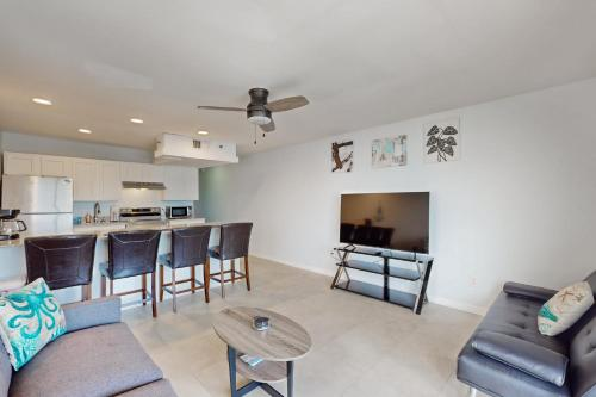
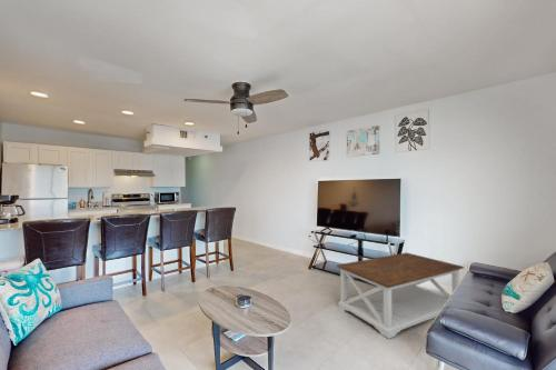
+ coffee table (399, 287)
